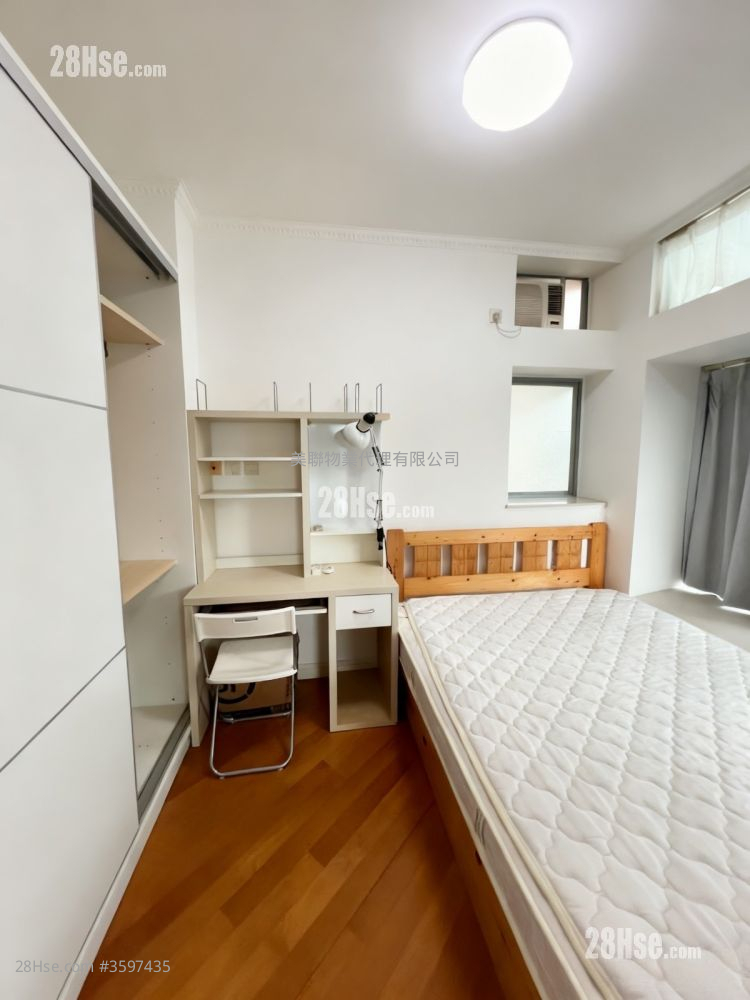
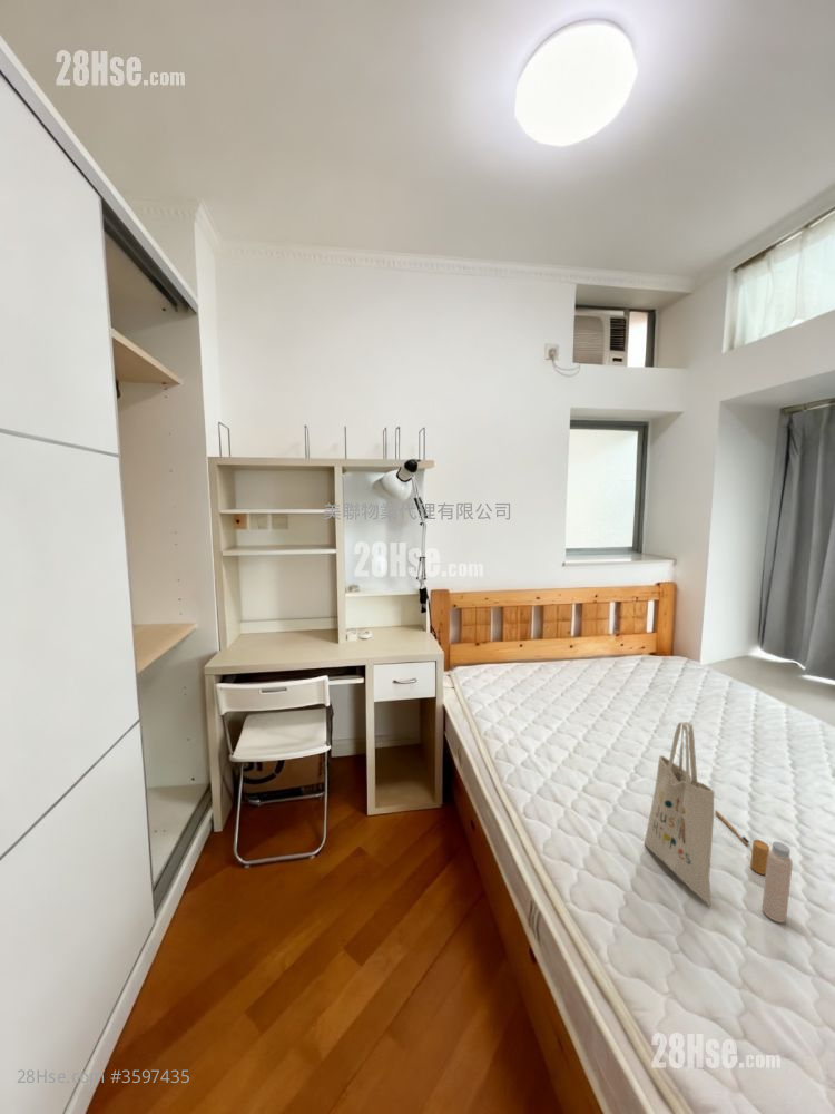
+ tote bag (713, 790)
